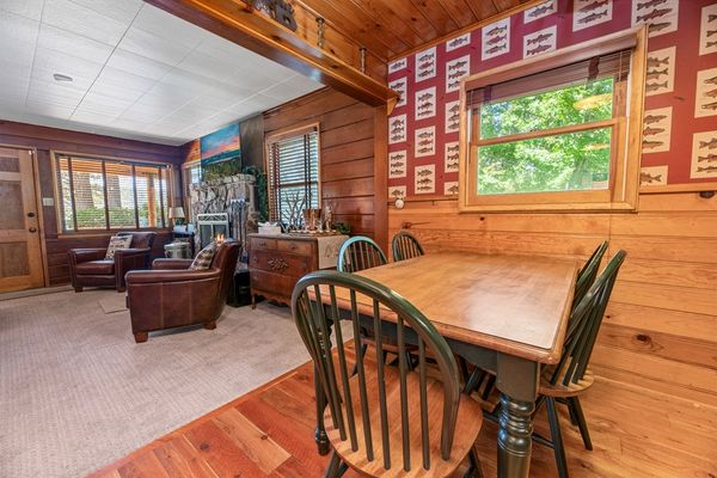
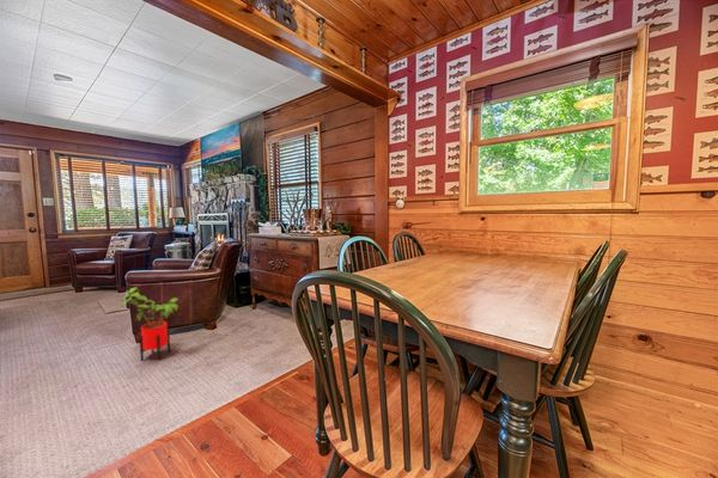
+ house plant (148, 321)
